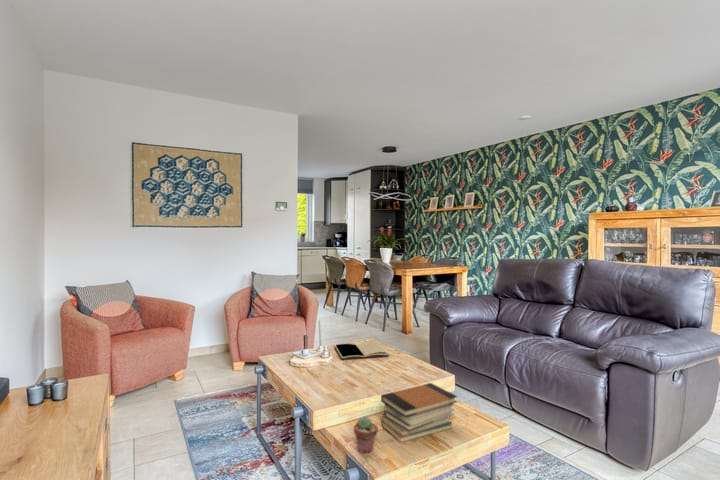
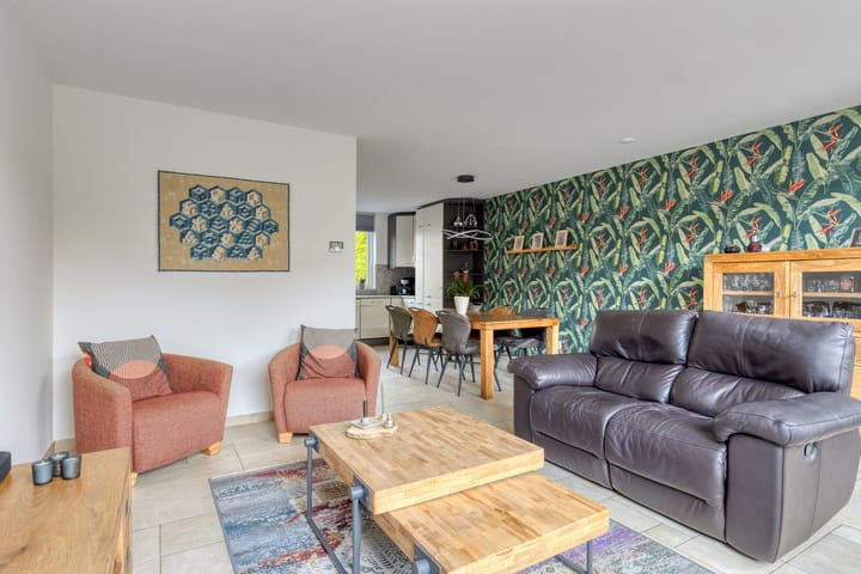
- book stack (418, 411)
- book (360, 349)
- potted succulent (365, 433)
